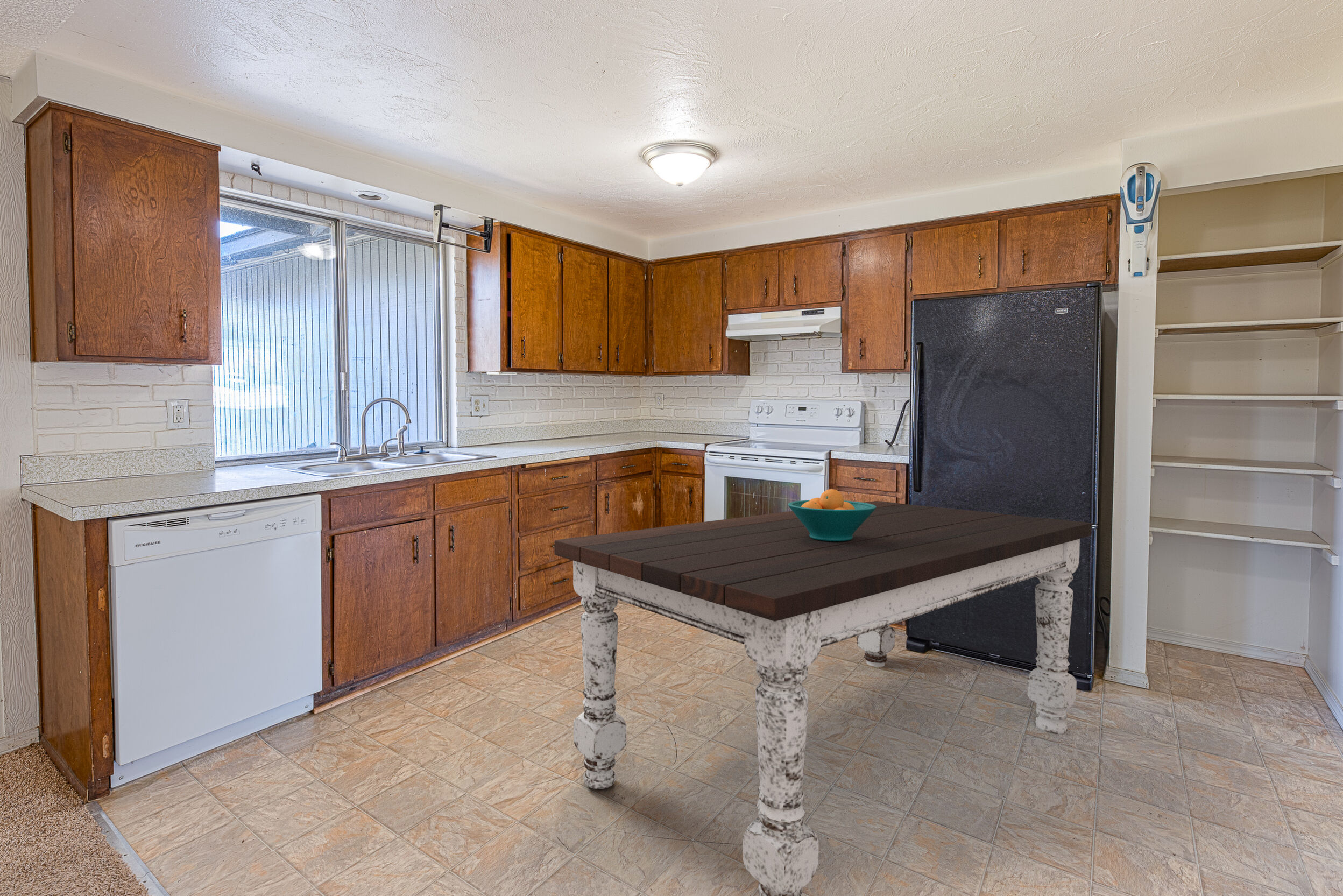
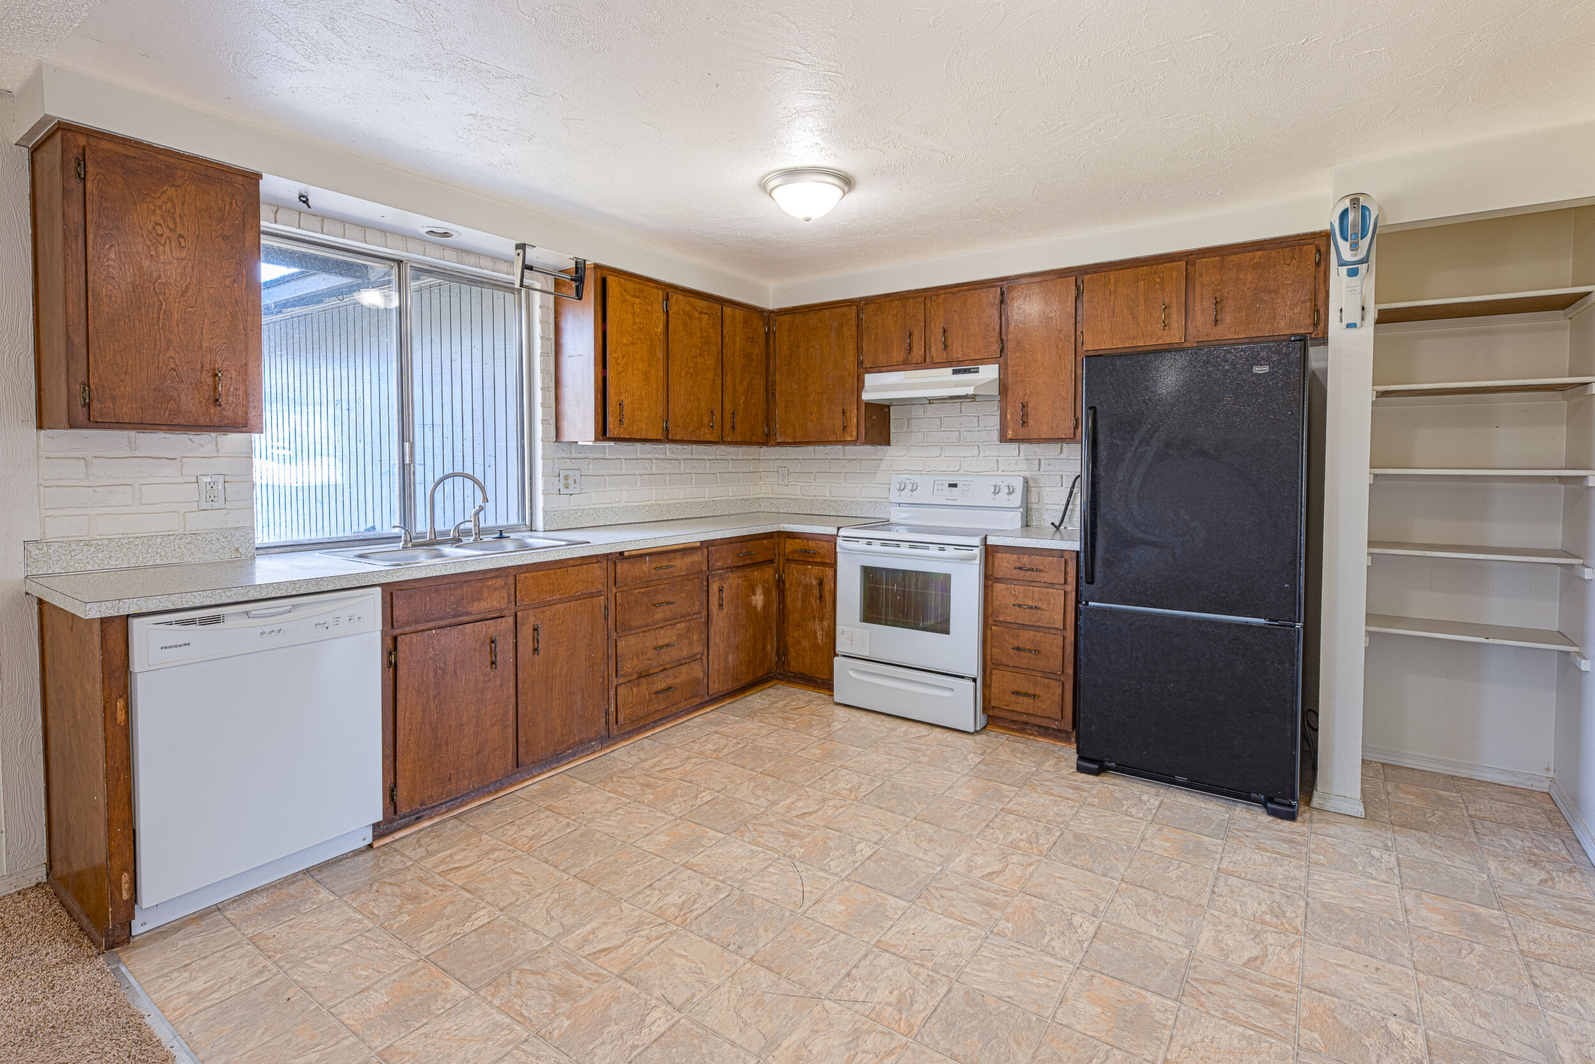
- dining table (844, 640)
- fruit bowl (831, 513)
